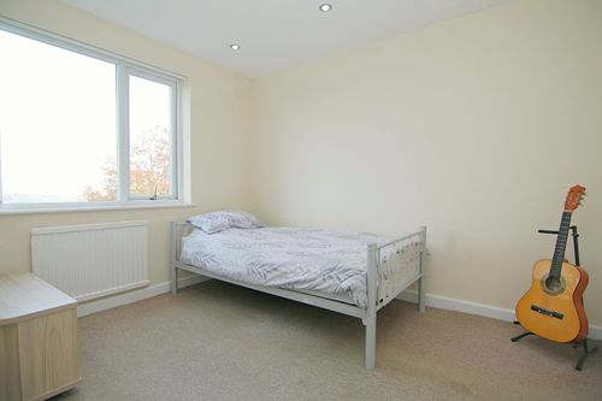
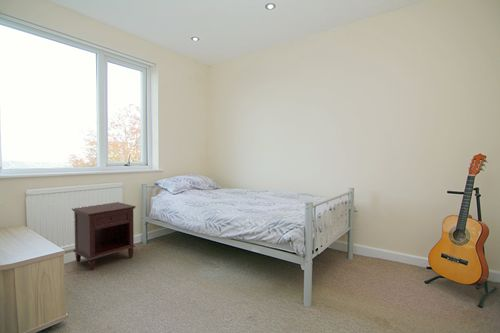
+ nightstand (104, 233)
